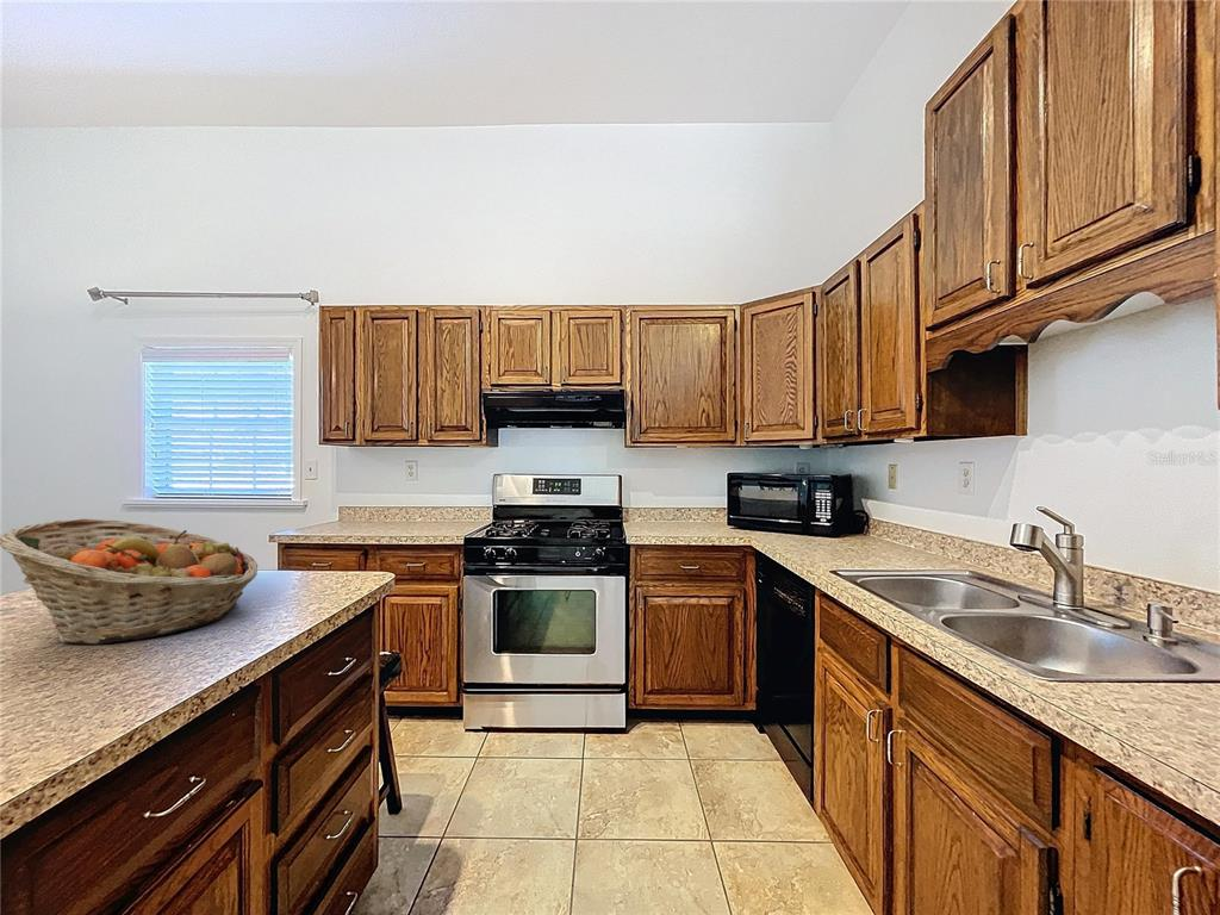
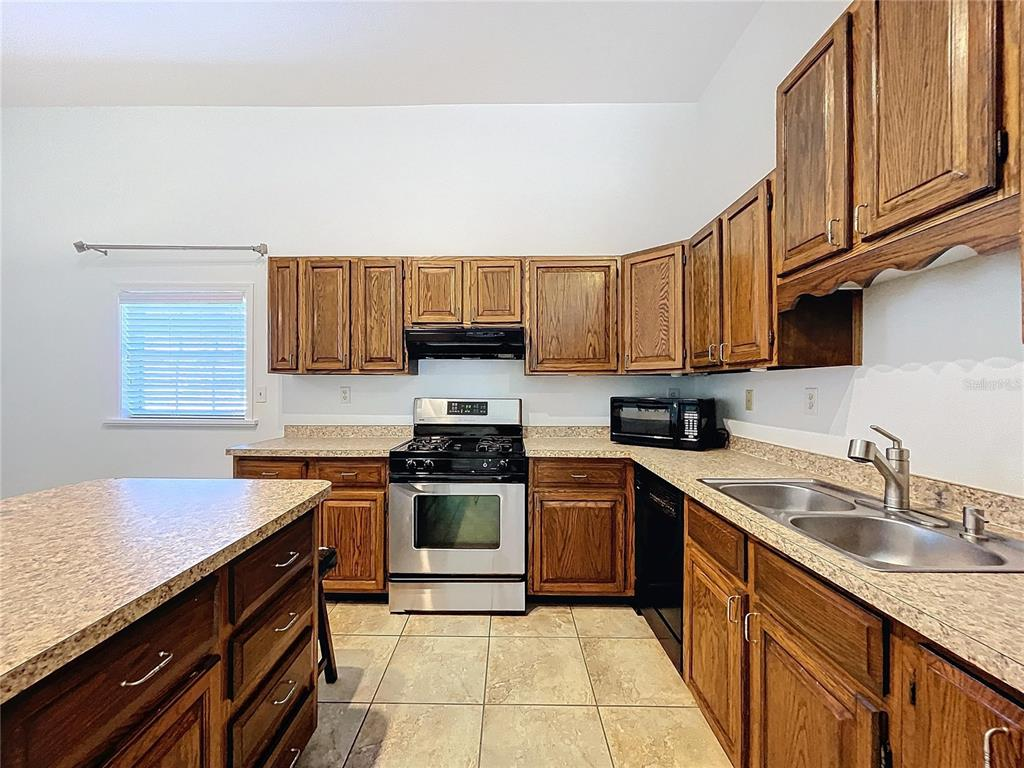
- fruit basket (145, 568)
